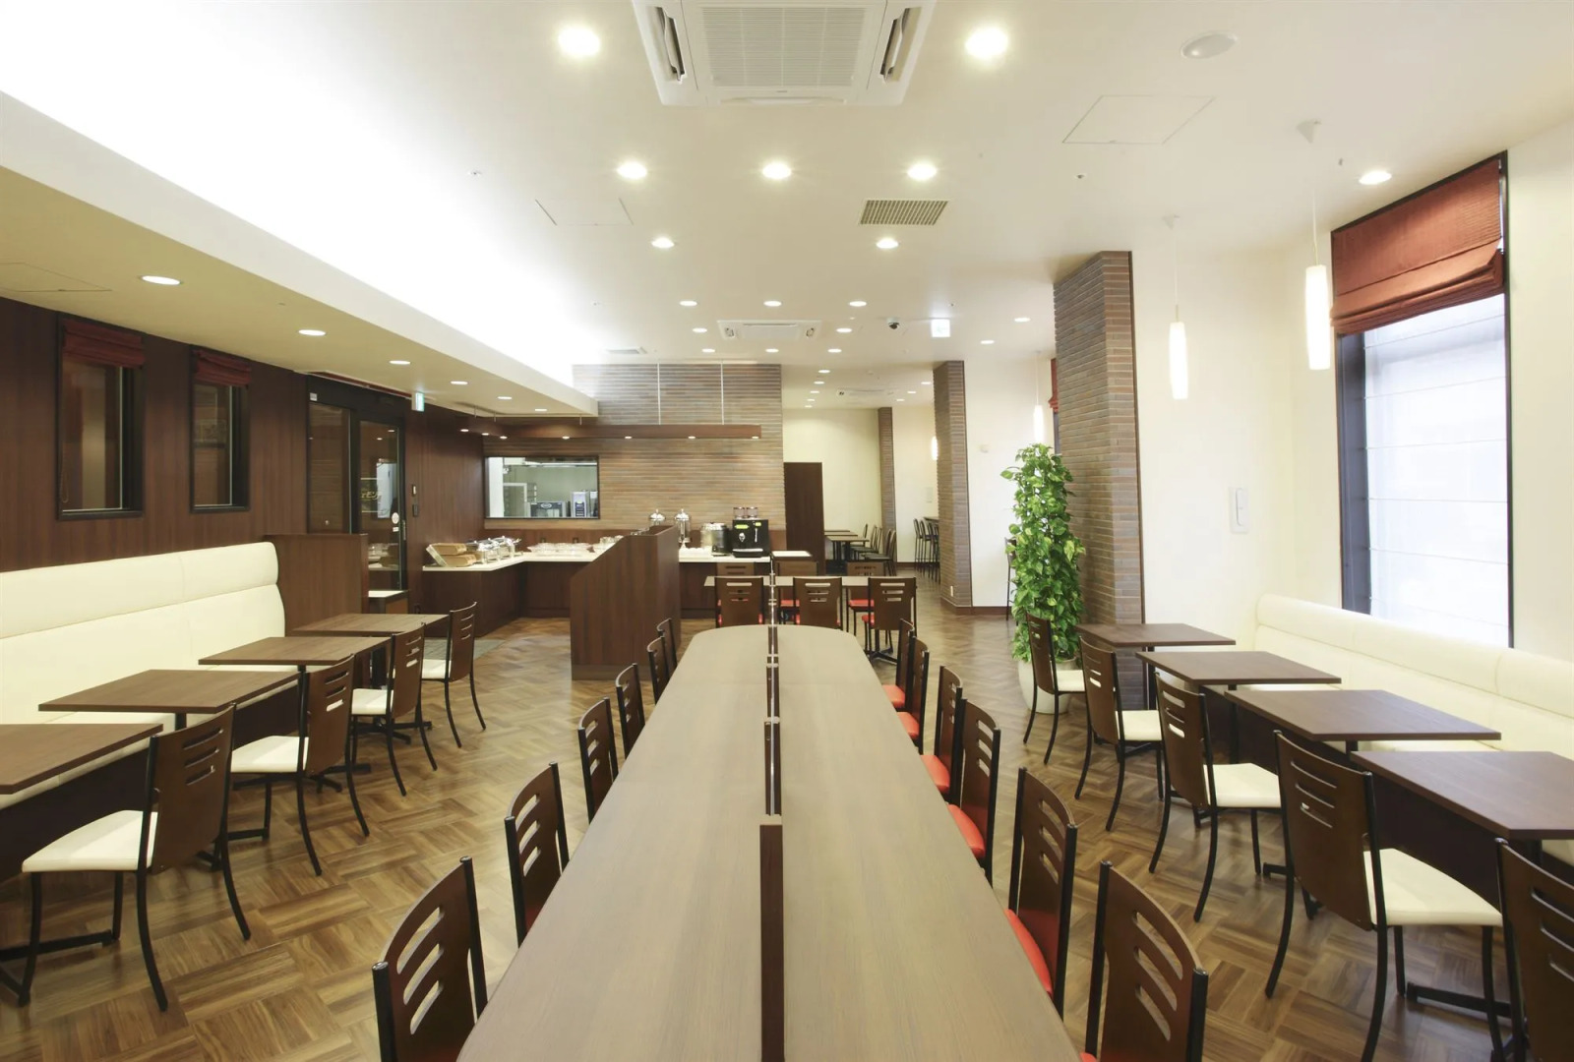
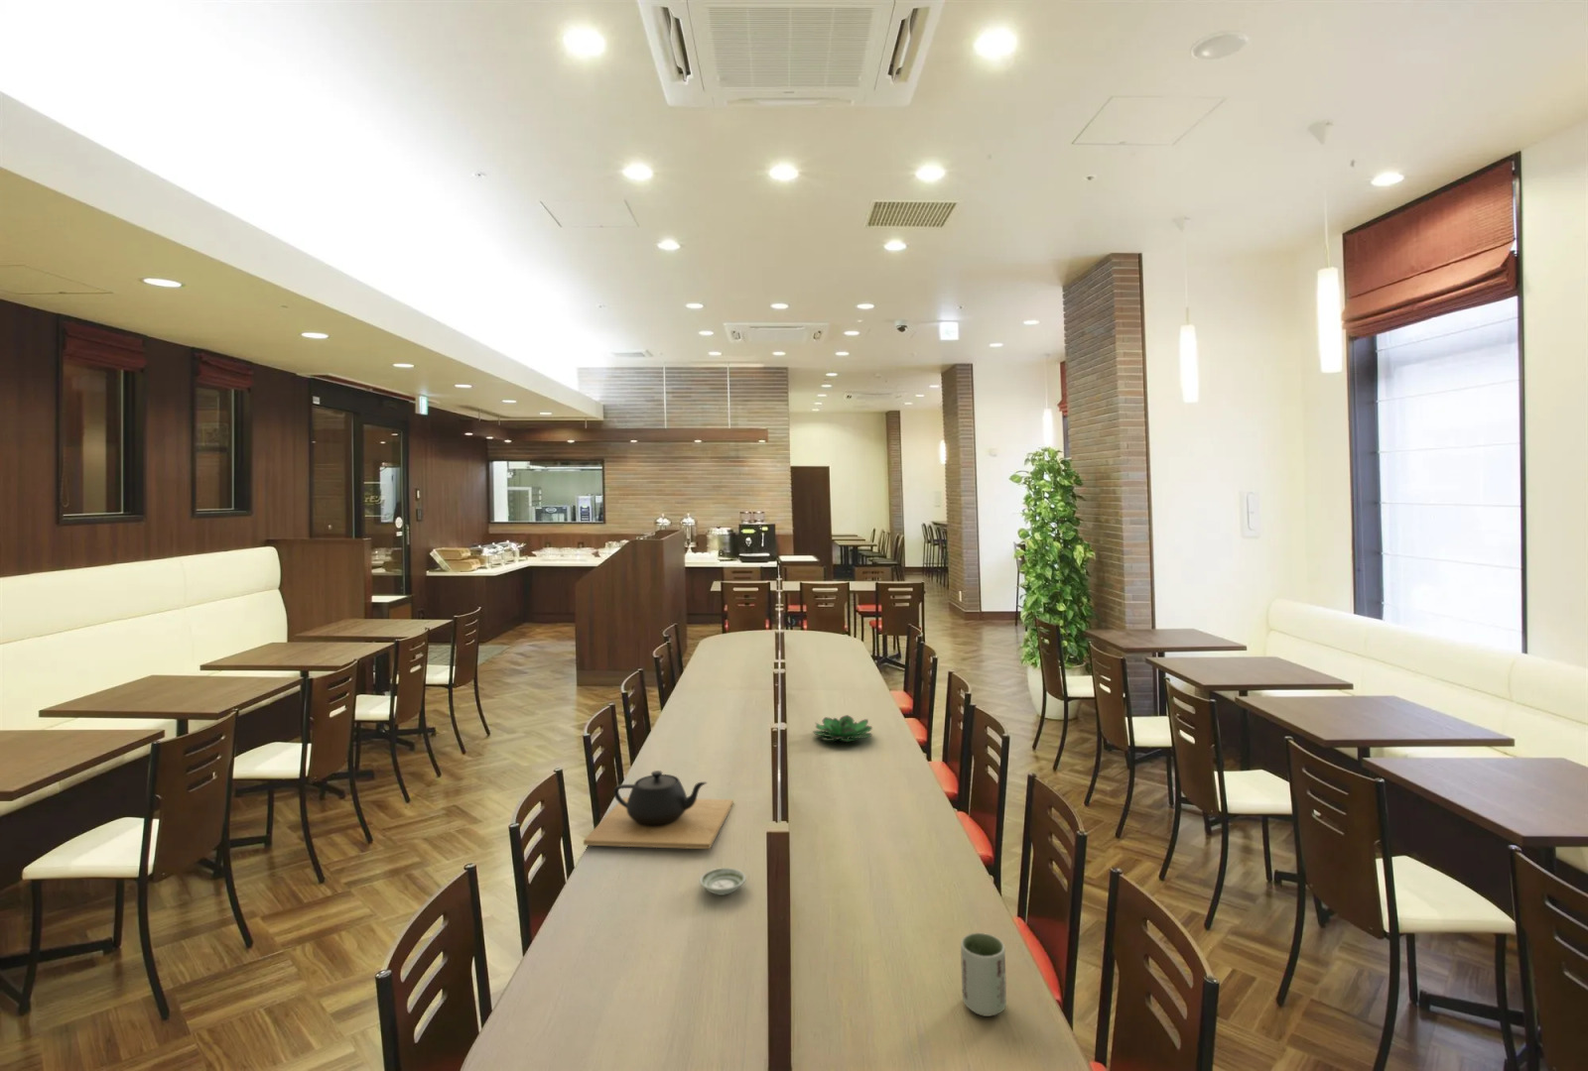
+ teapot (662, 797)
+ cup (983, 975)
+ saucer (722, 883)
+ succulent plant (843, 728)
